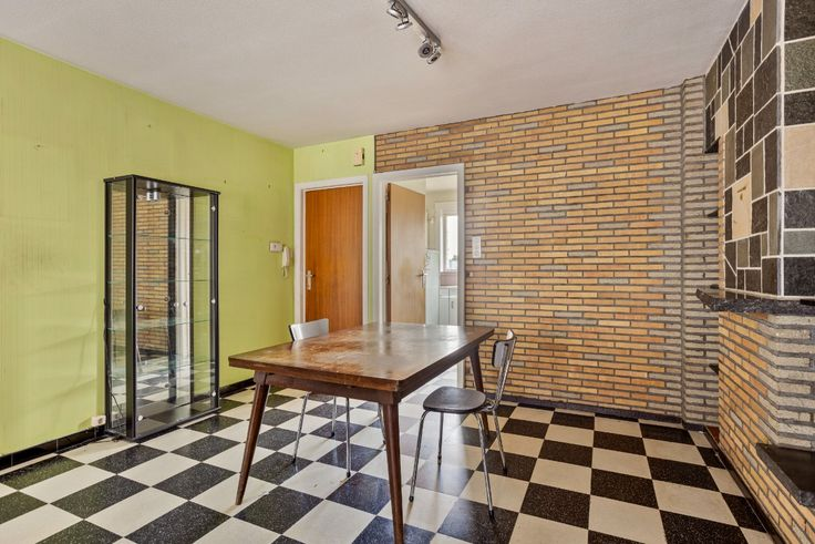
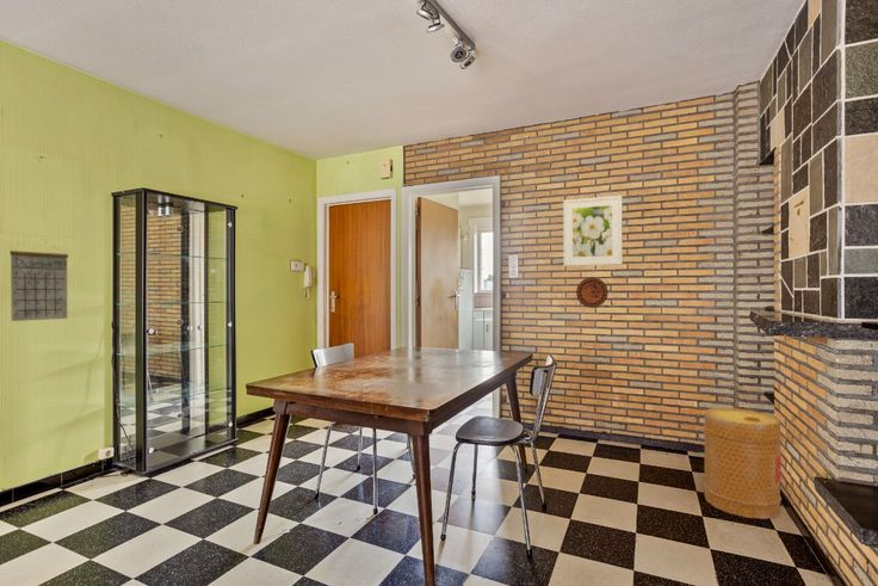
+ basket (740, 459)
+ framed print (592, 232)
+ decorative plate (592, 292)
+ calendar (39, 278)
